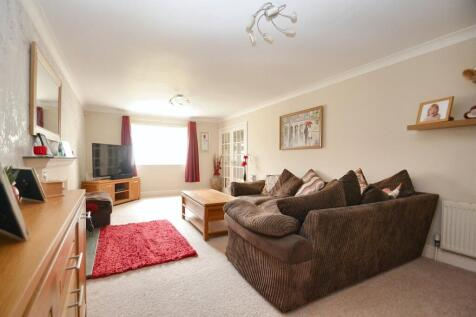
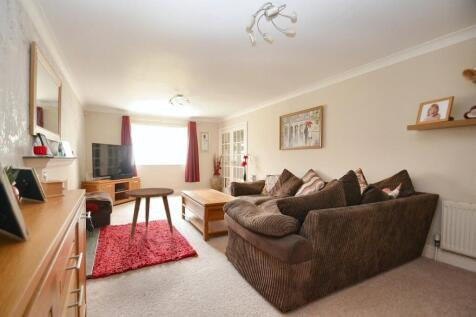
+ side table (148, 213)
